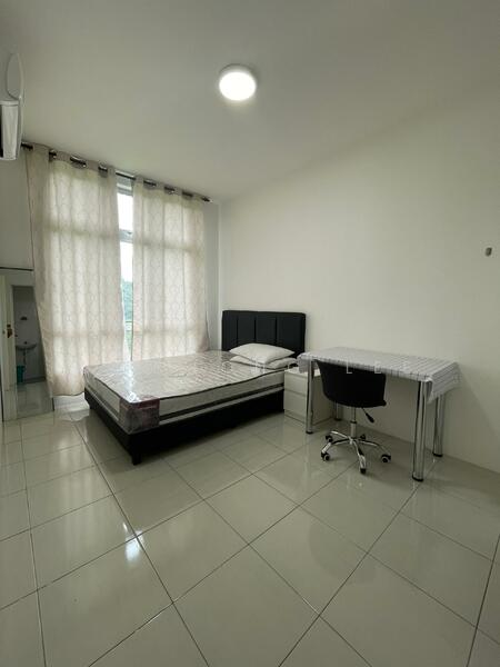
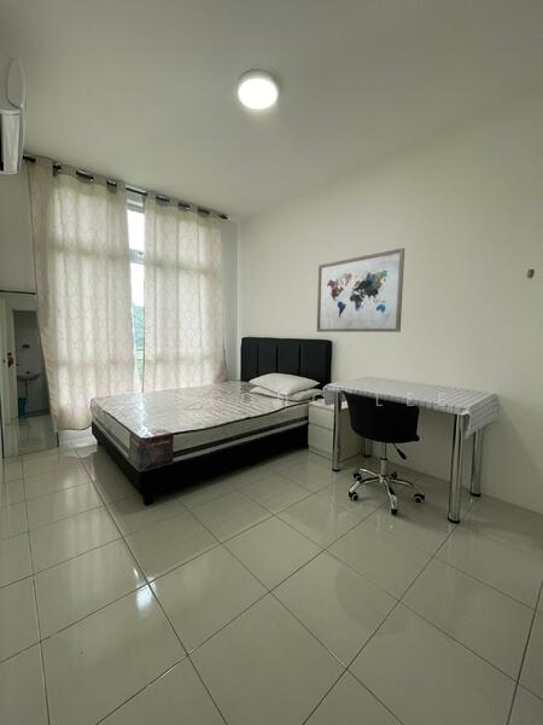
+ wall art (355, 295)
